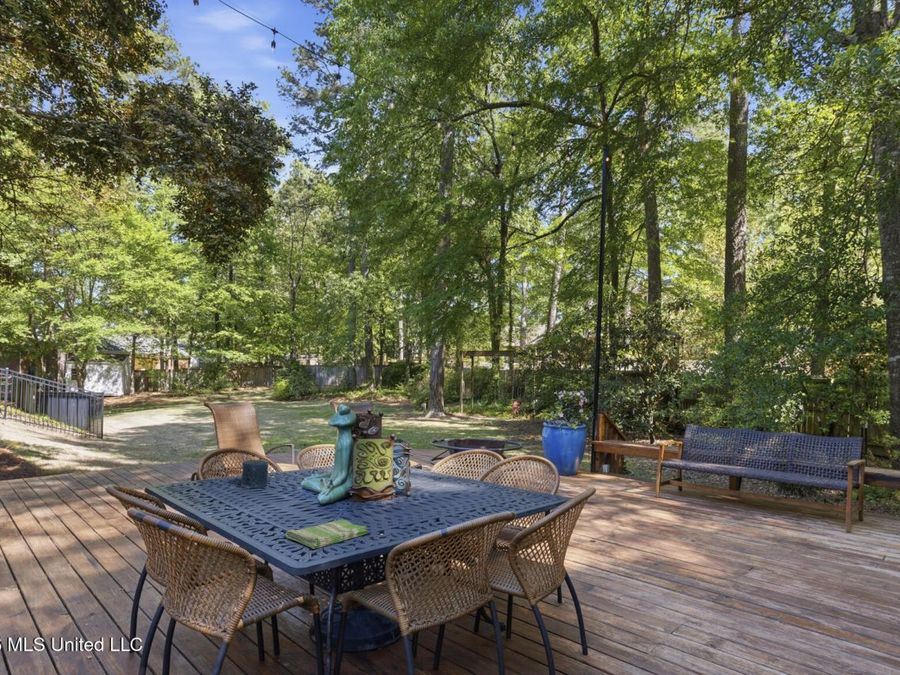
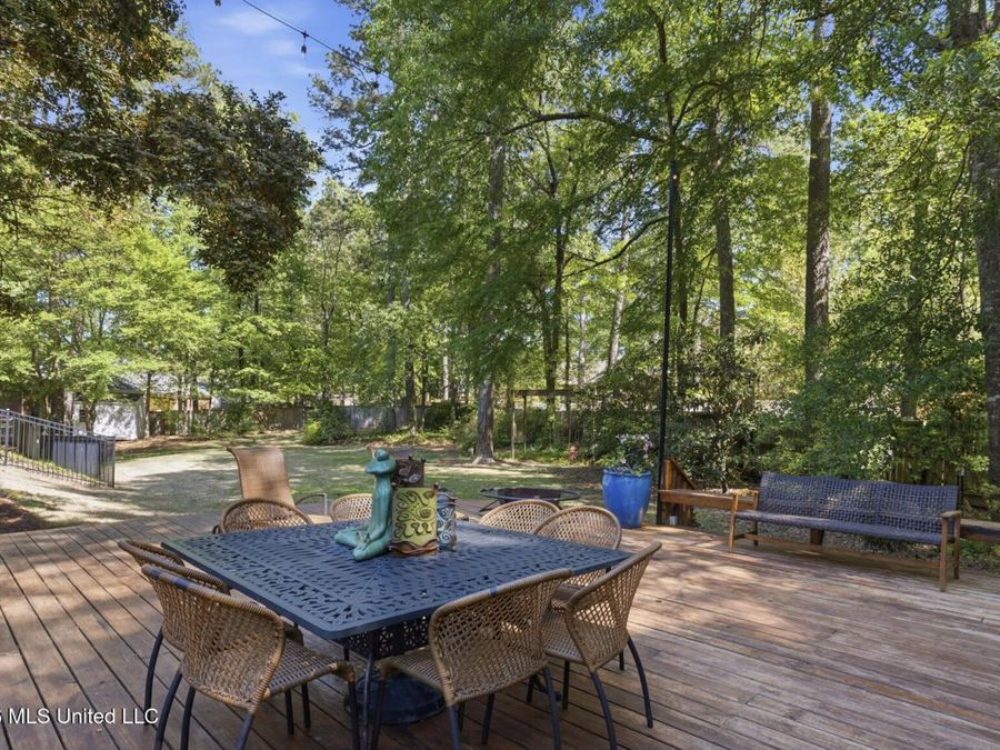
- dish towel (327, 530)
- candle (255, 473)
